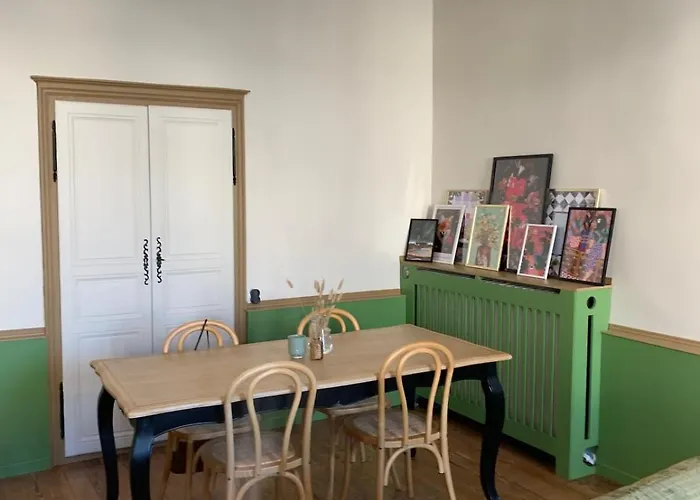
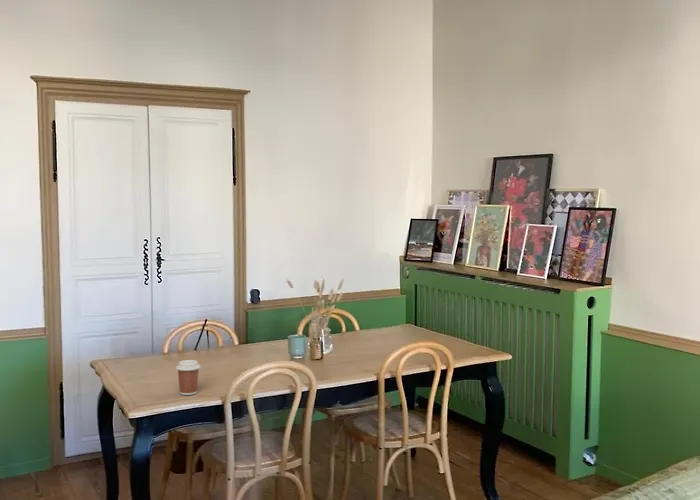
+ coffee cup (188, 377)
